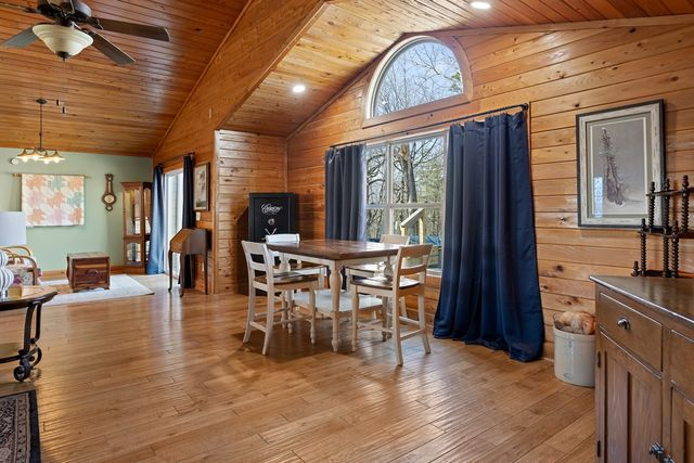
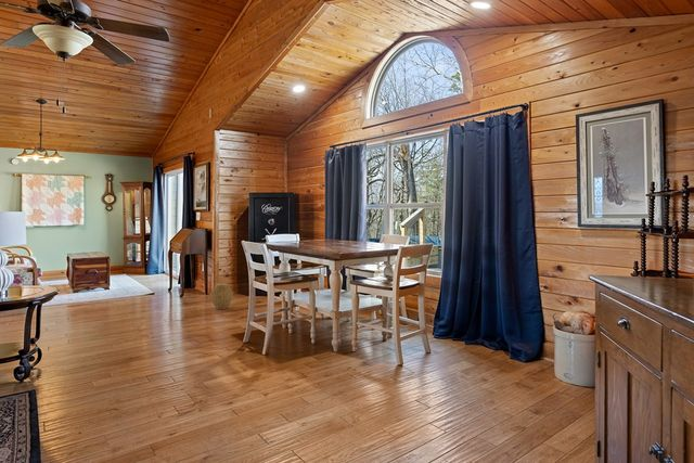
+ woven basket (221, 295)
